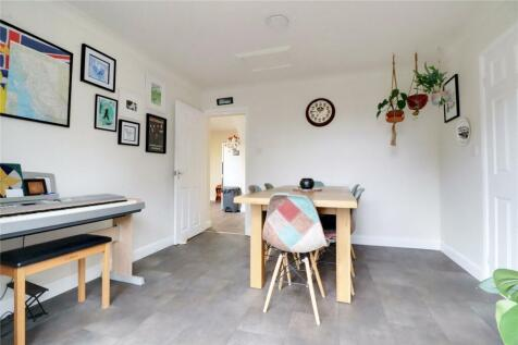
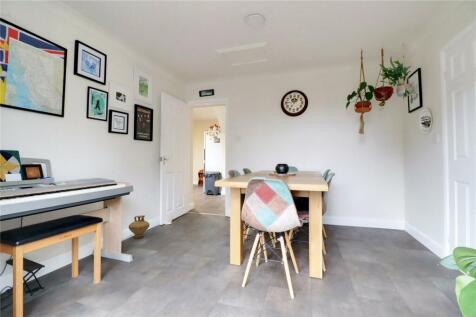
+ ceramic jug (139, 226)
